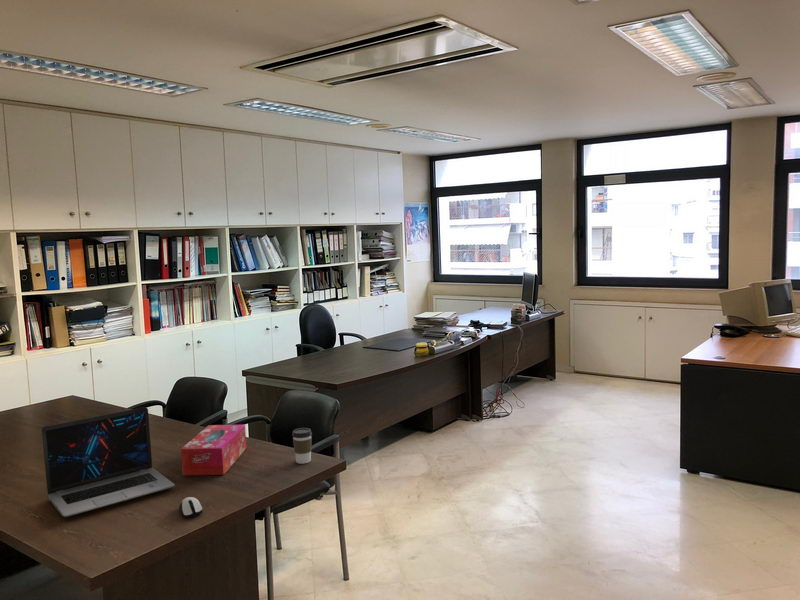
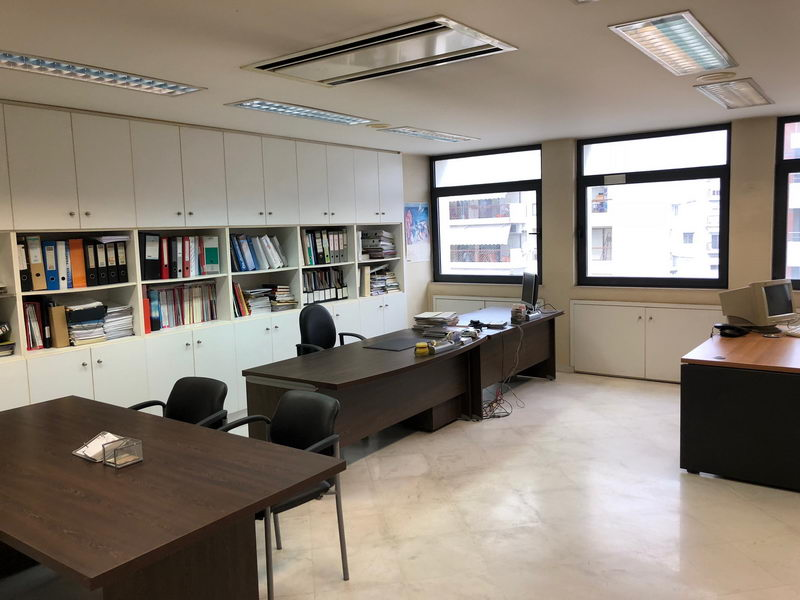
- tissue box (215, 448)
- coffee cup (302, 445)
- laptop (109, 459)
- computer mouse (190, 505)
